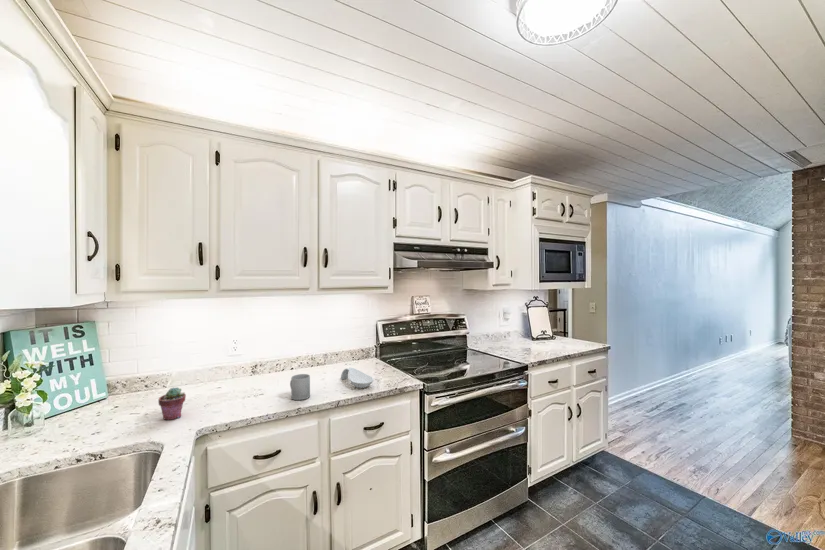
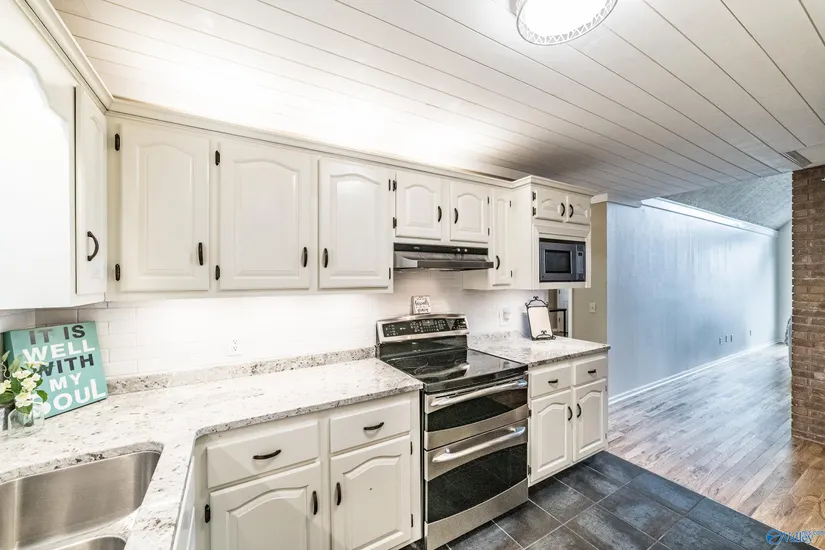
- mug (298, 386)
- potted succulent (172, 402)
- spoon rest (355, 377)
